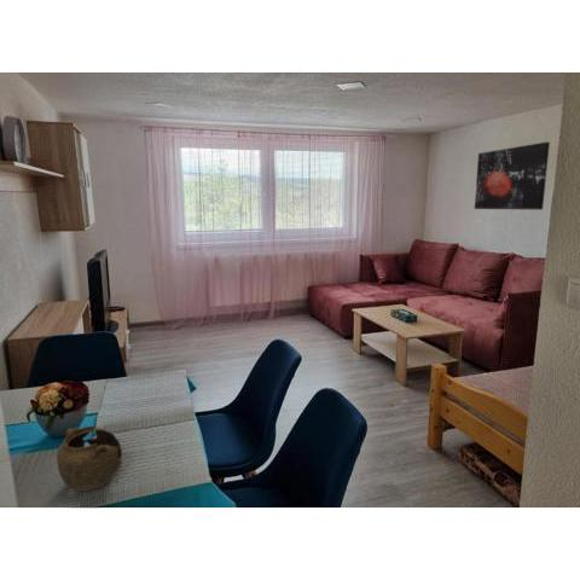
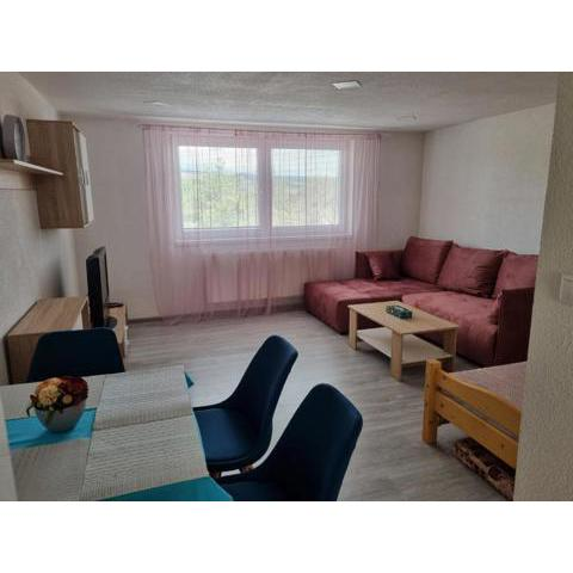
- wall art (507, 179)
- teapot (87, 454)
